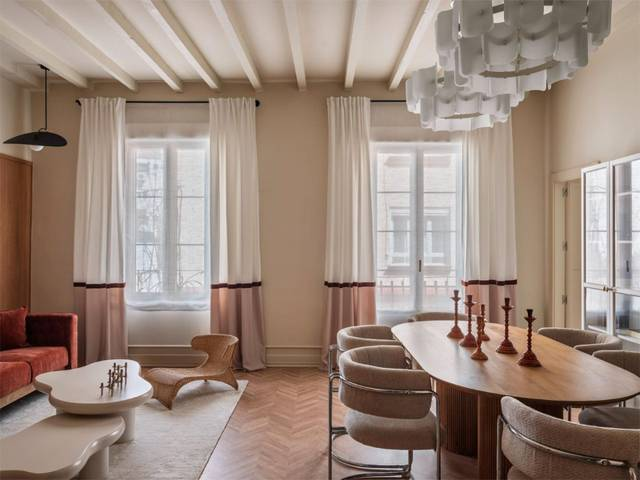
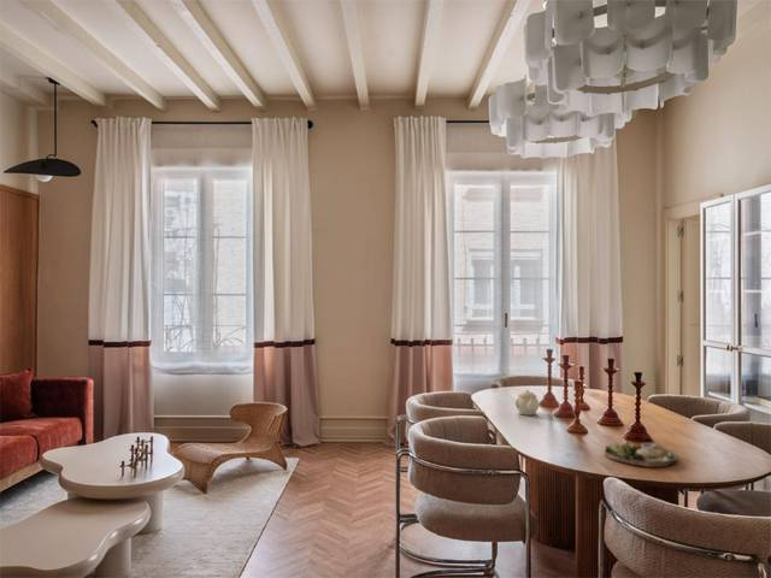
+ dinner plate (640, 449)
+ teapot (526, 401)
